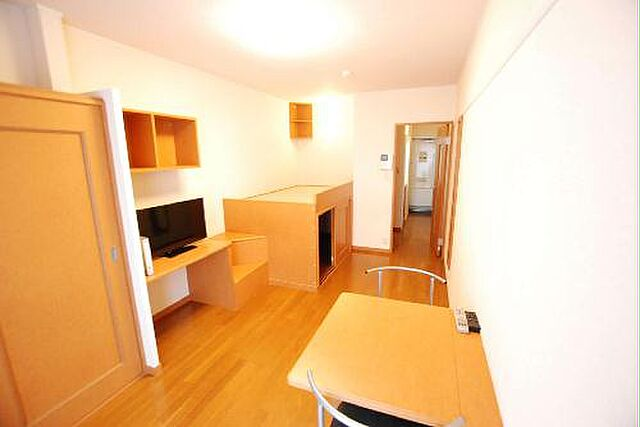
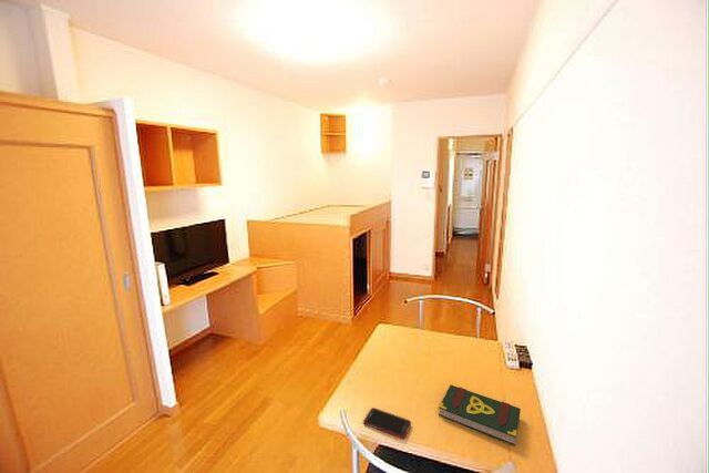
+ cell phone (387, 422)
+ book (479, 411)
